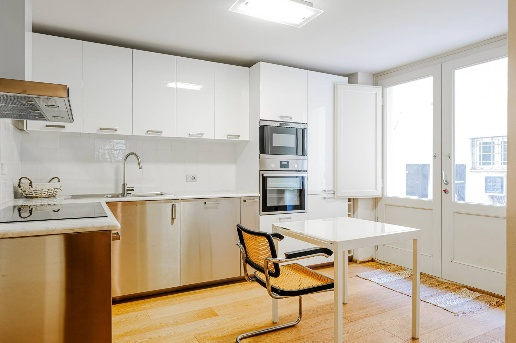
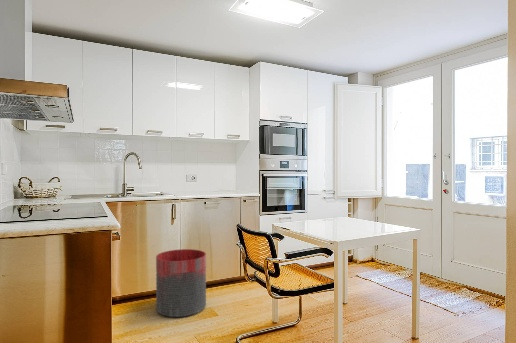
+ trash can (181, 281)
